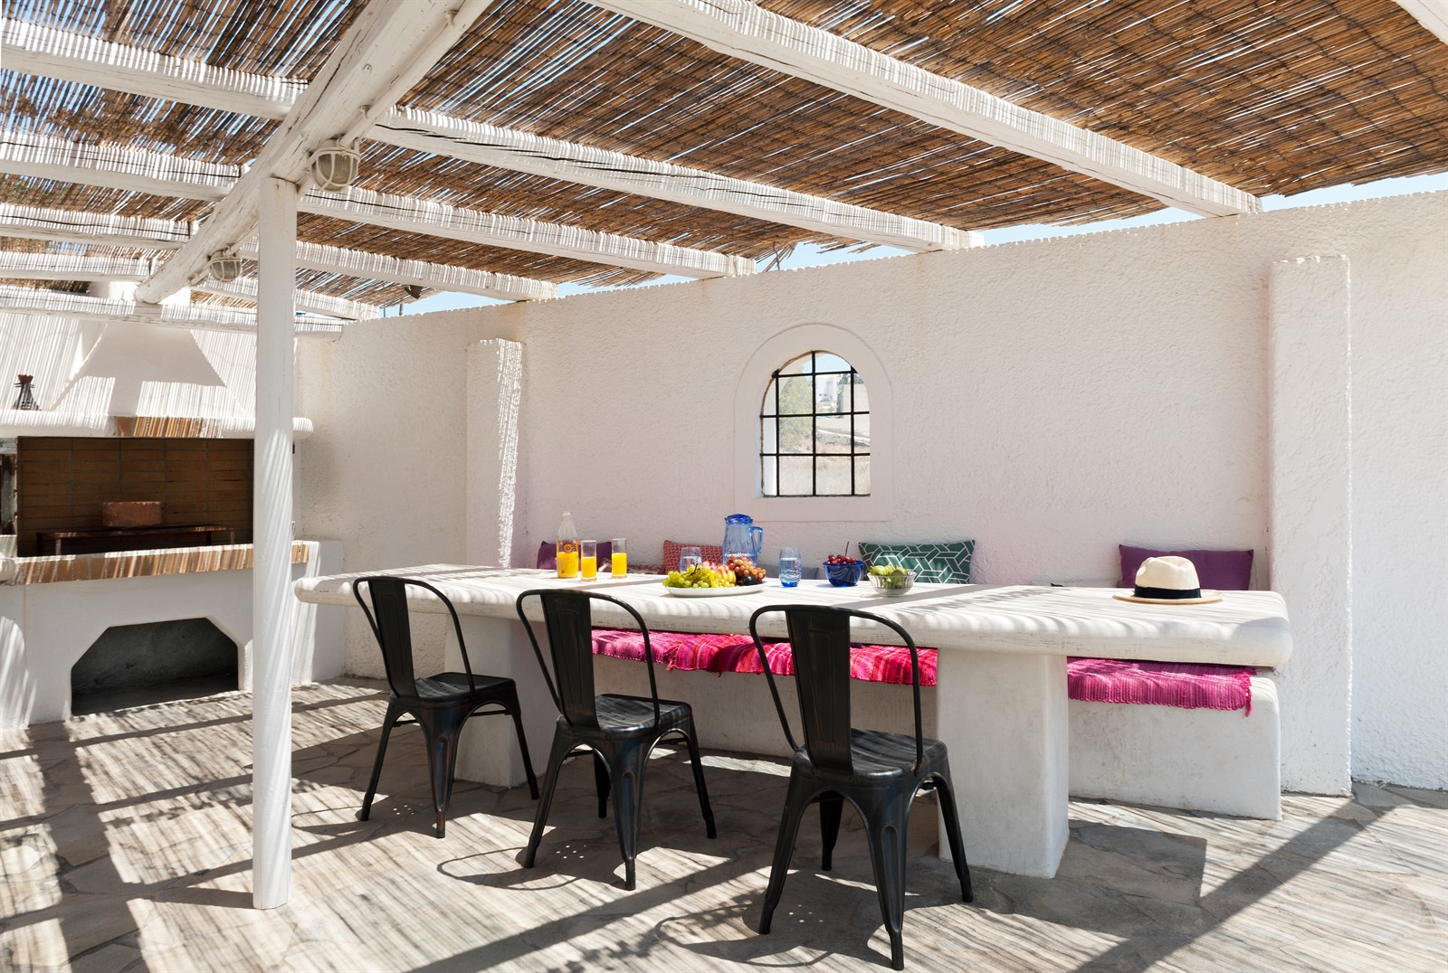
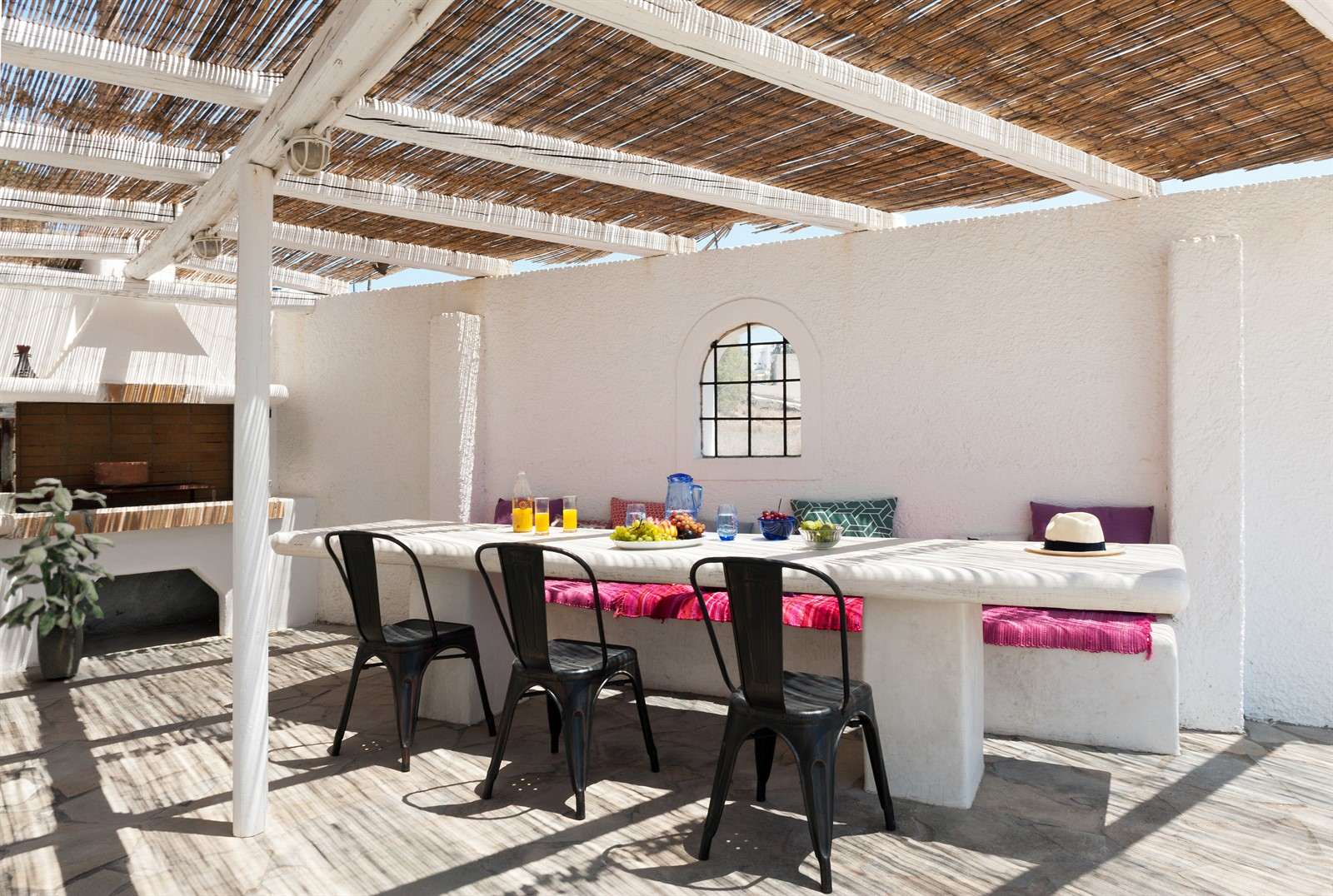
+ indoor plant (54, 577)
